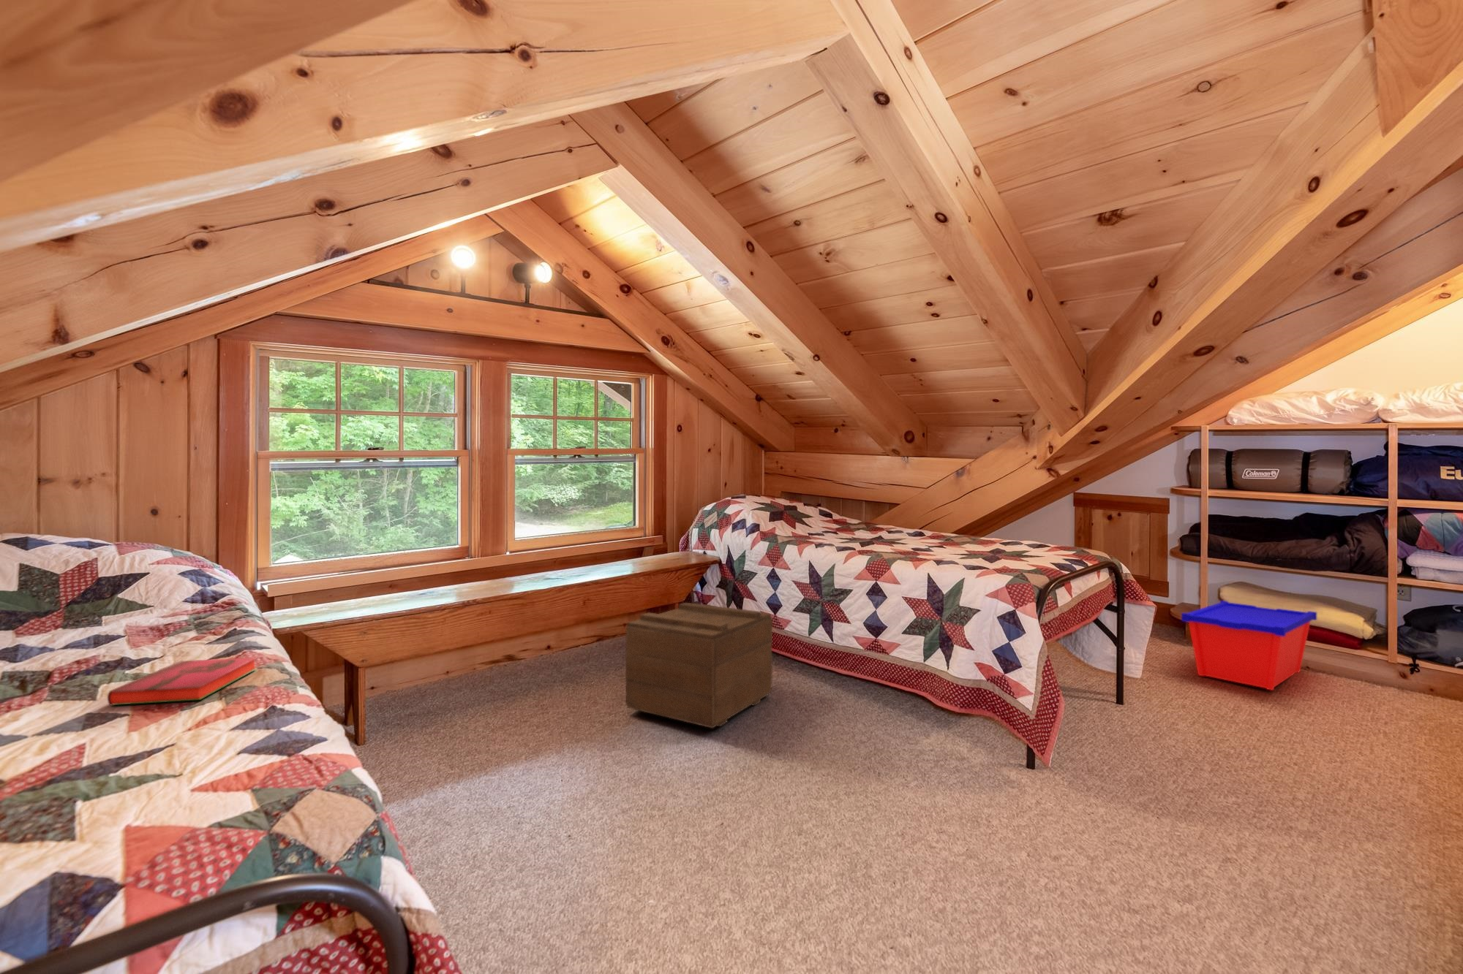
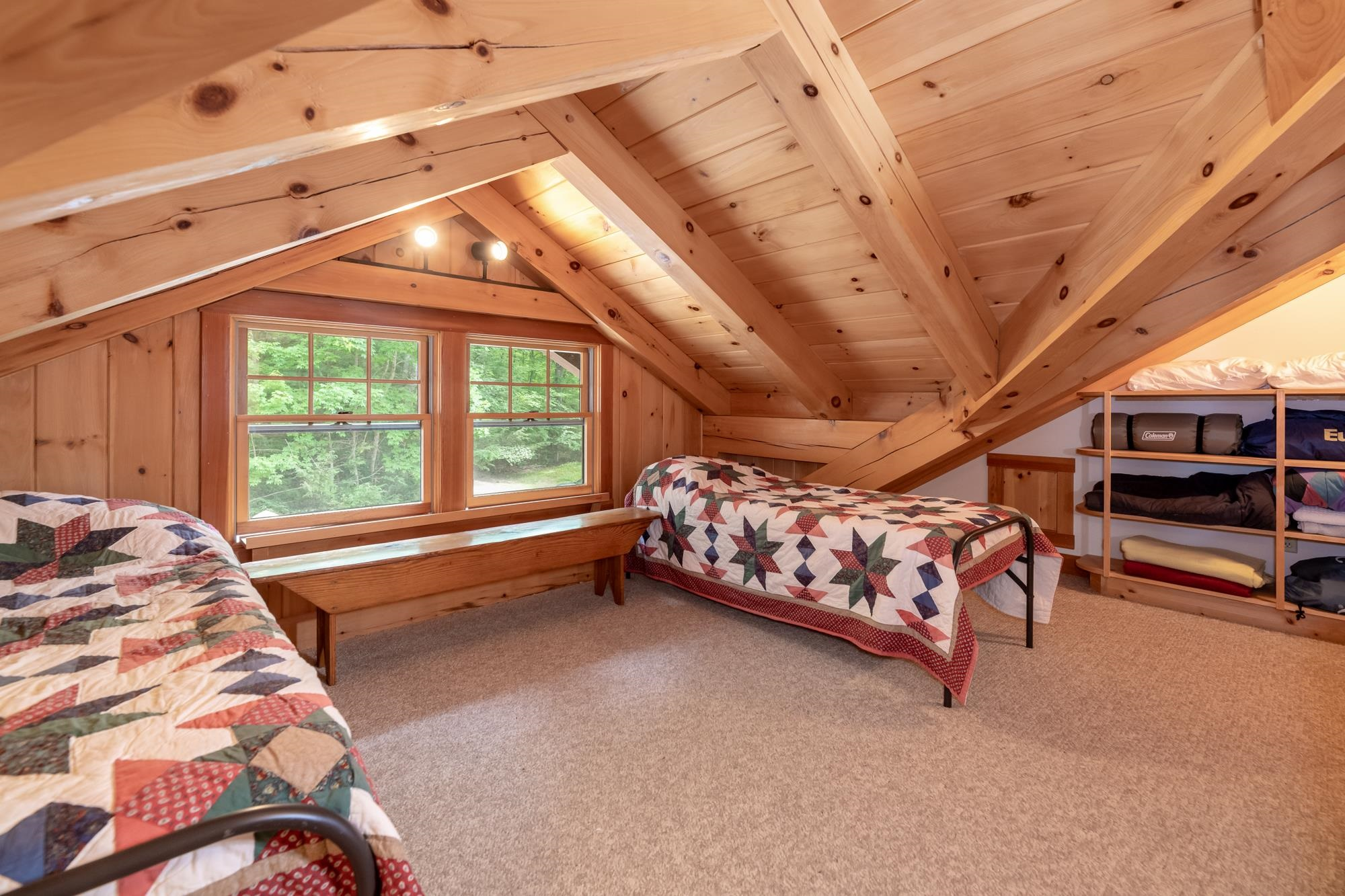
- hardback book (189, 678)
- storage bin (1250, 644)
- wooden crate (700, 659)
